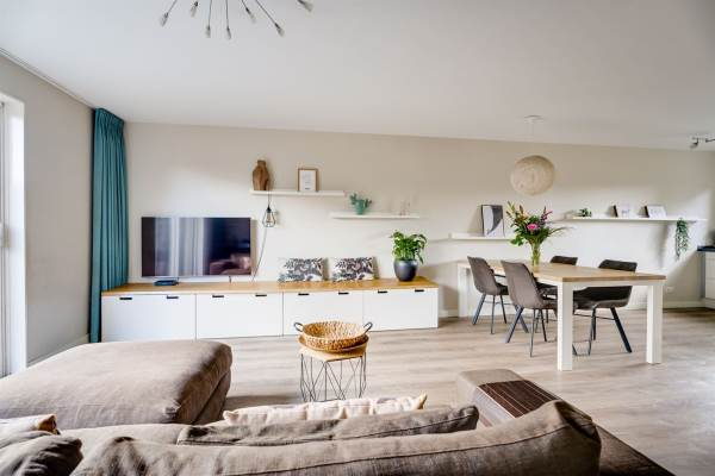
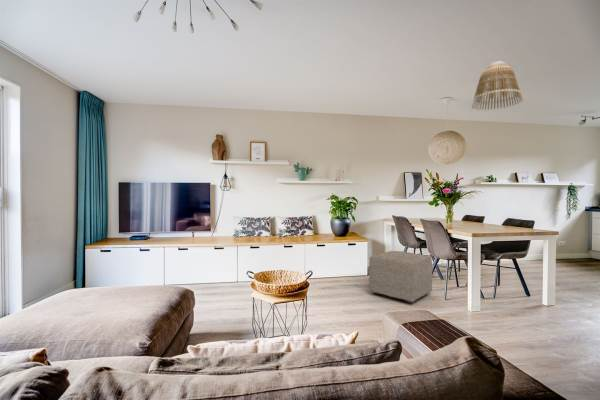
+ lamp shade (495, 83)
+ ottoman (400, 274)
